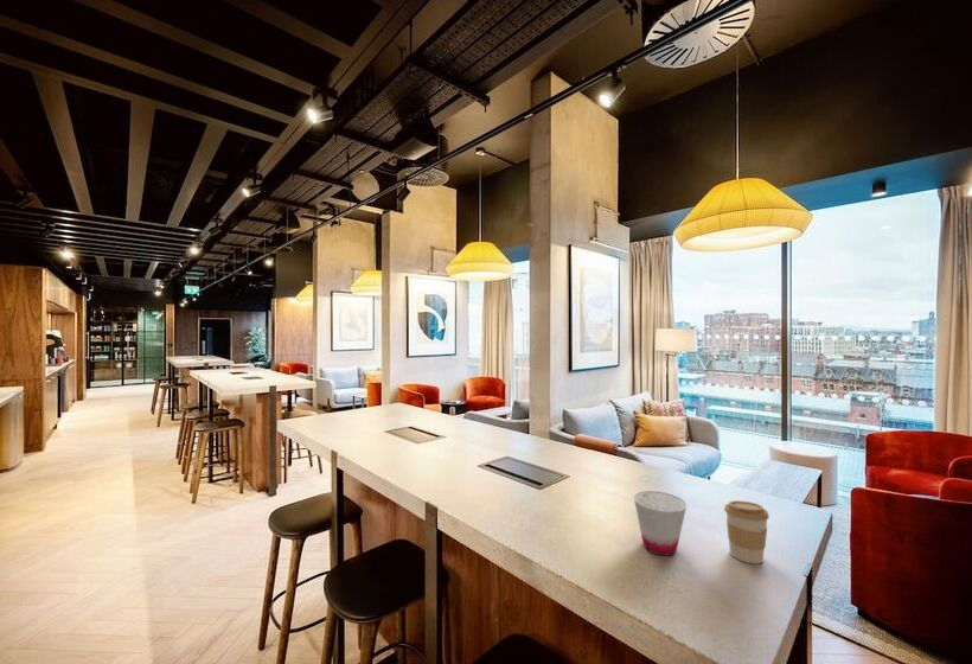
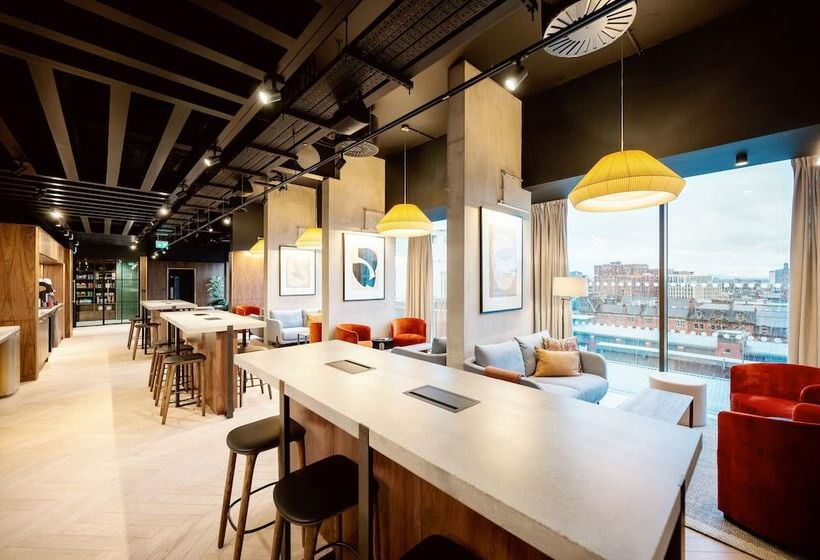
- coffee cup (746, 529)
- cup (659, 524)
